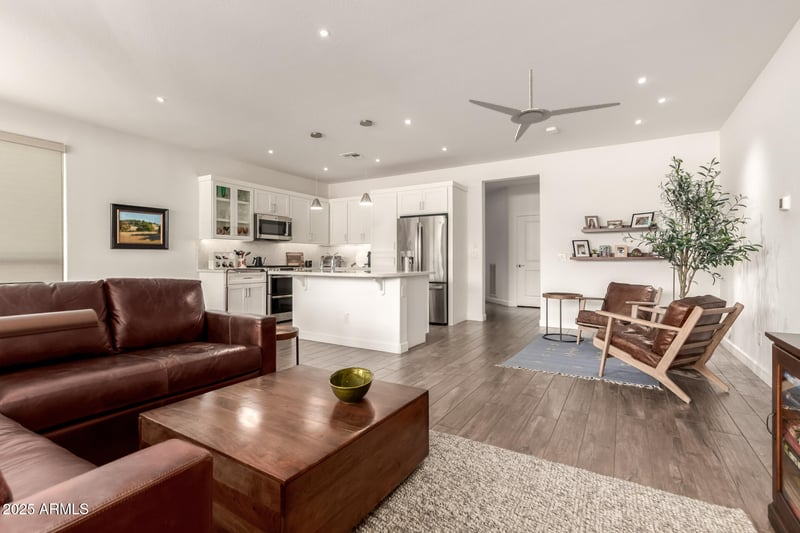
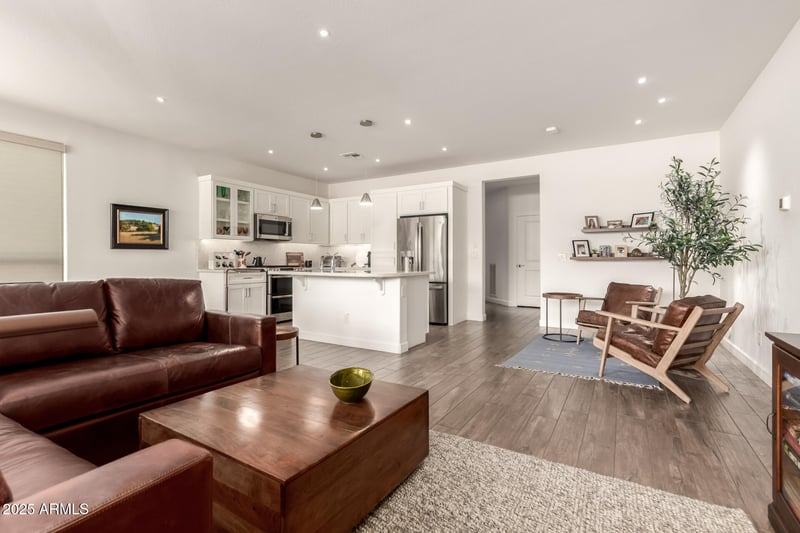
- ceiling fan (532, 96)
